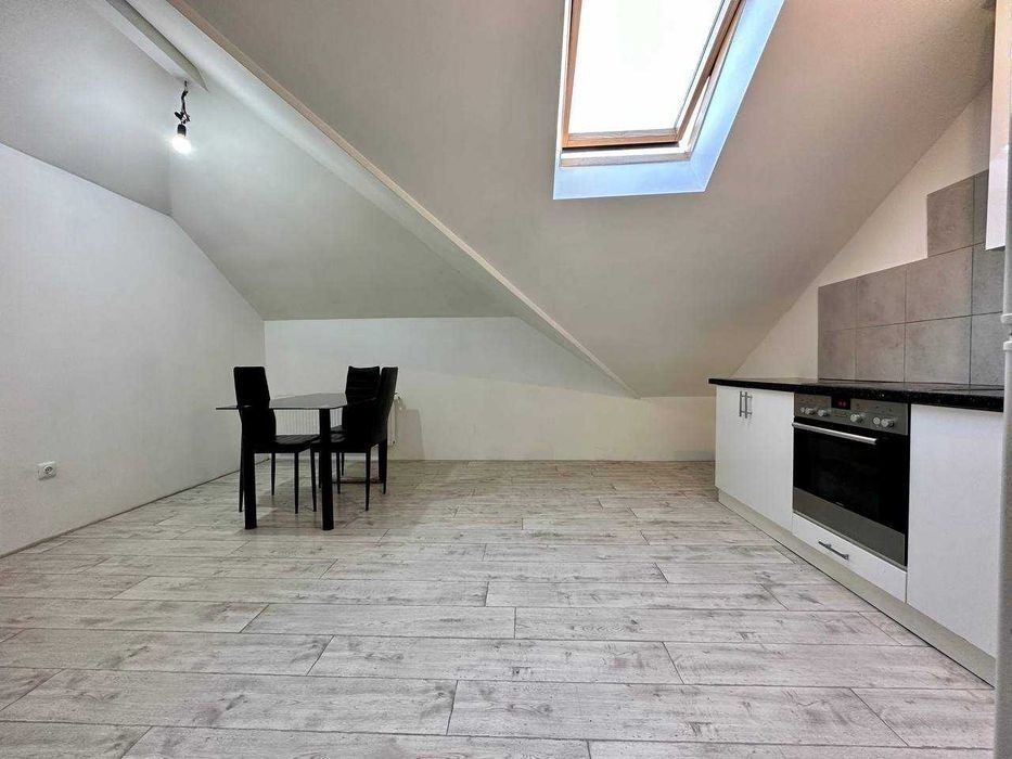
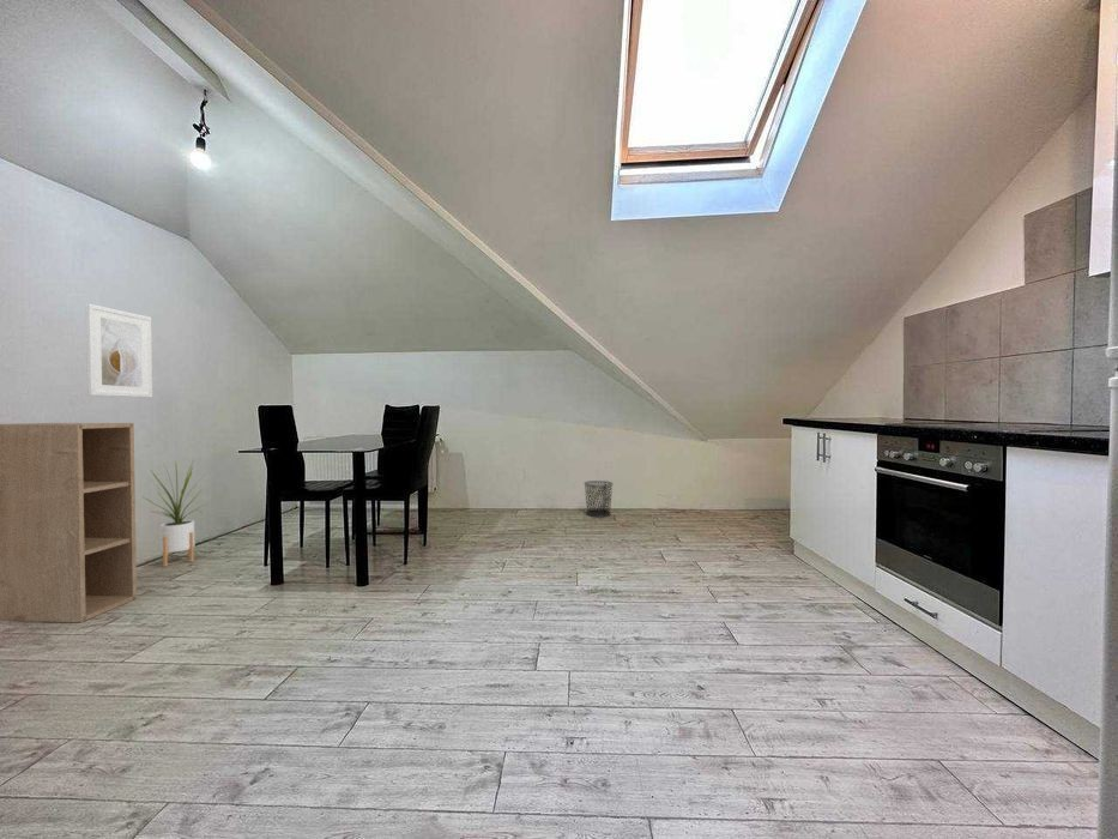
+ waste bin (597, 497)
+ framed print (121, 354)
+ house plant (176, 511)
+ shelving unit (64, 517)
